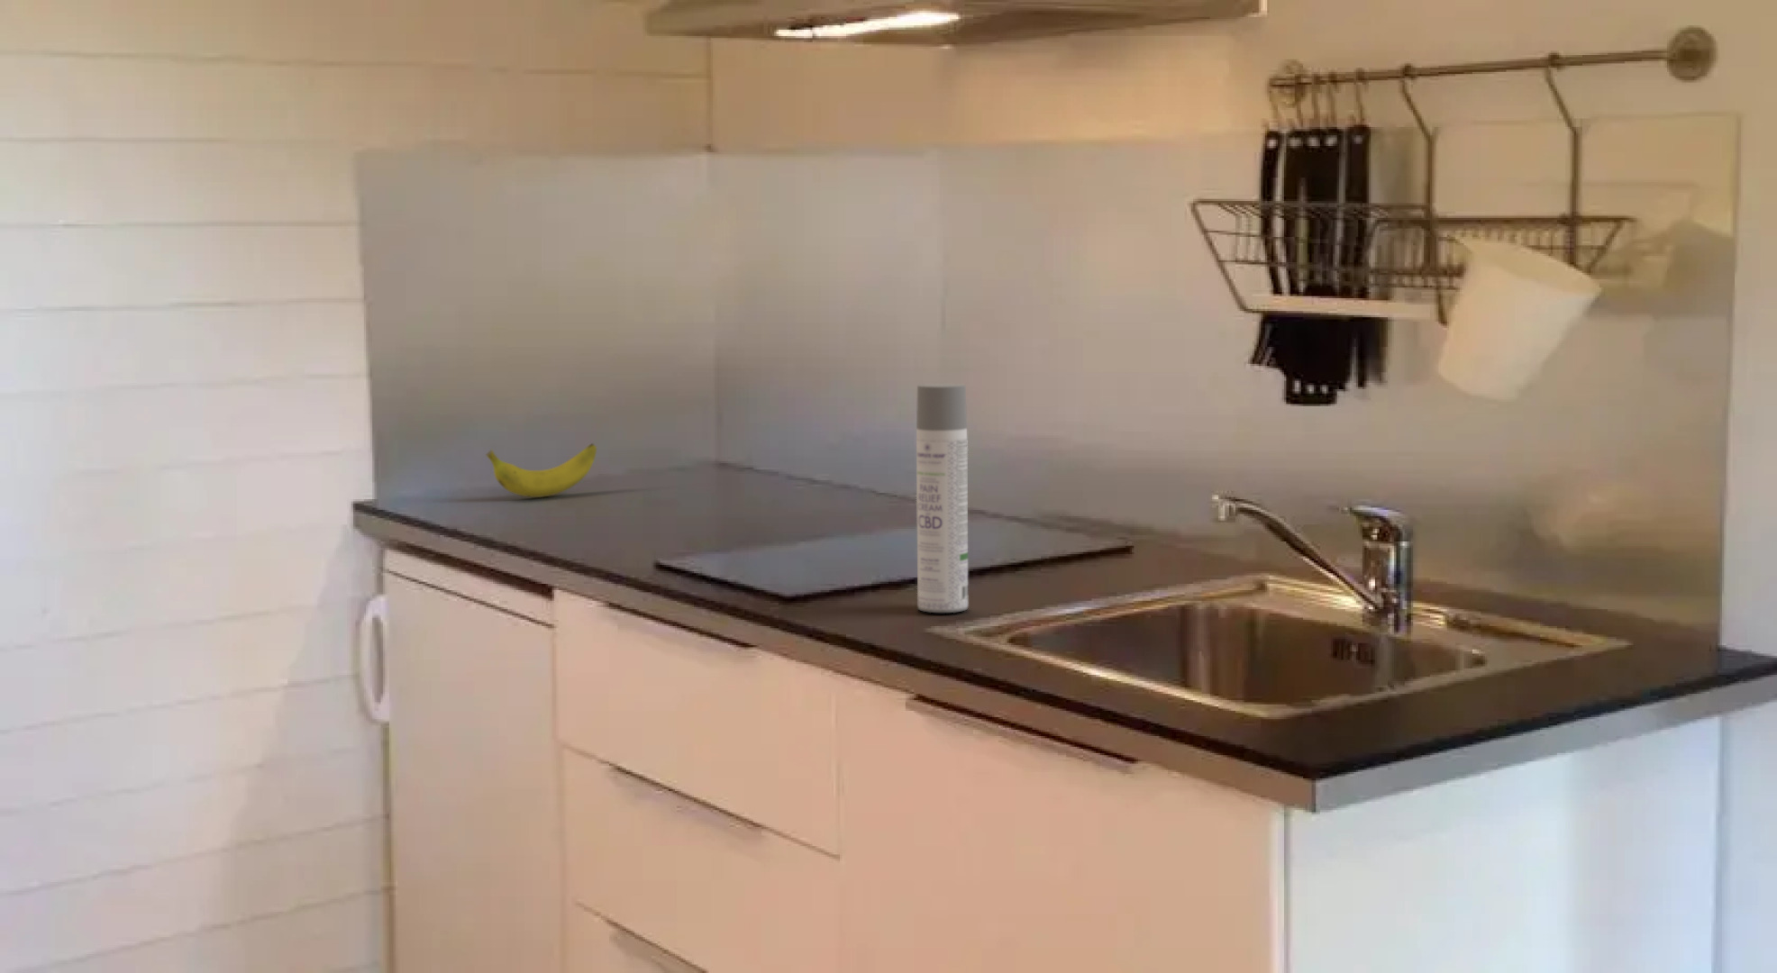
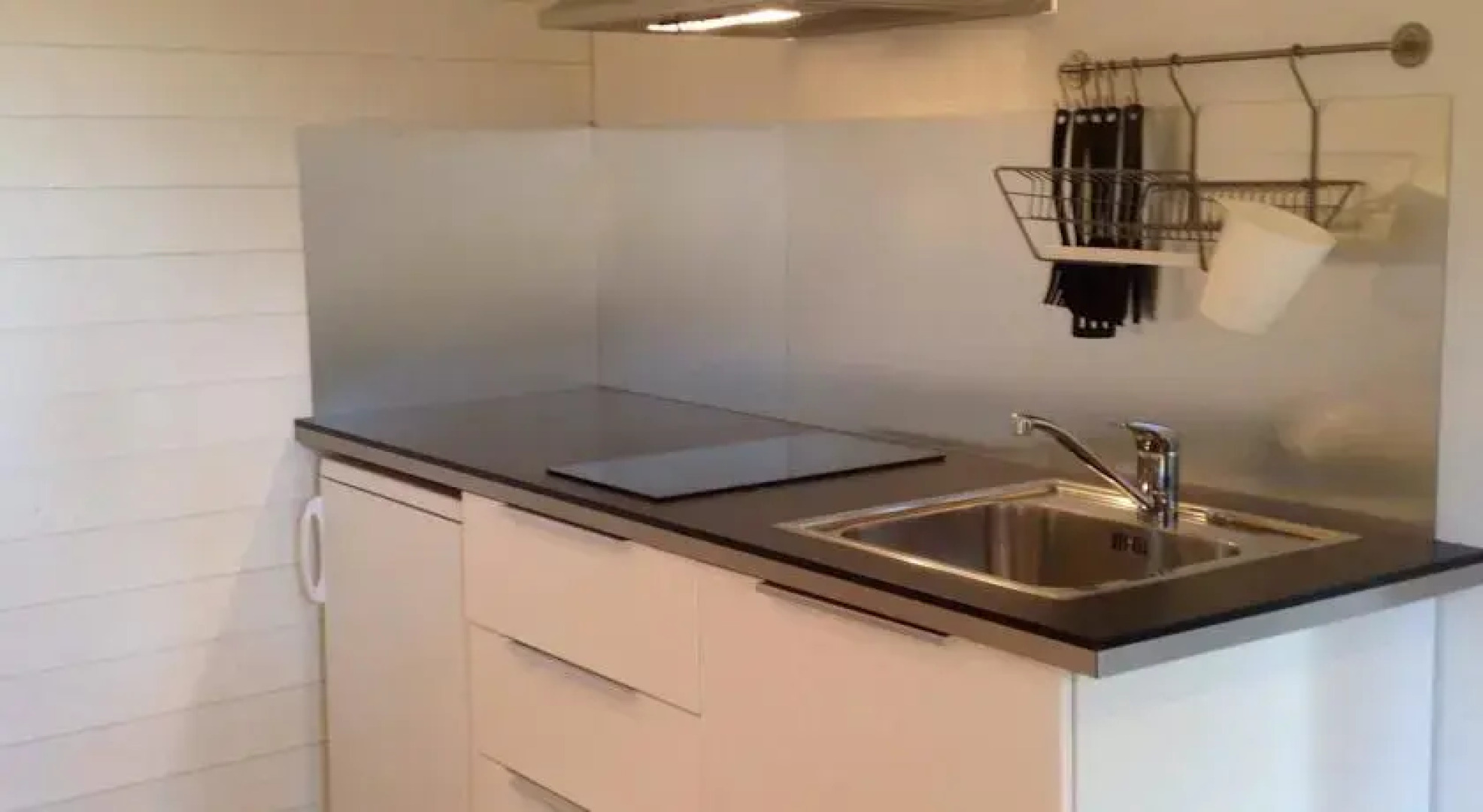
- banana (543, 471)
- spray bottle (942, 497)
